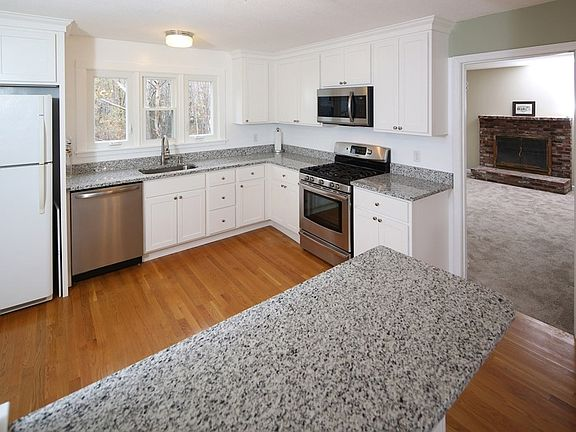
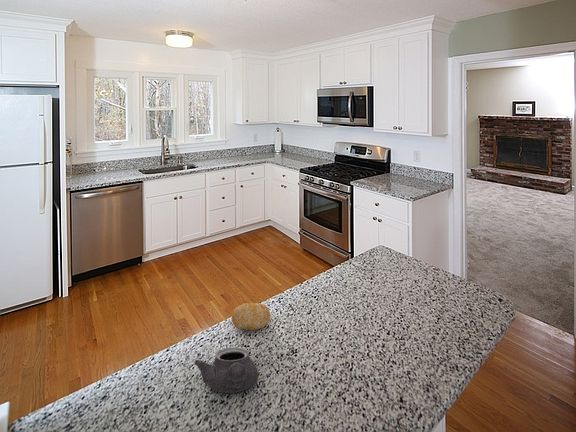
+ fruit (251, 315)
+ teapot (230, 370)
